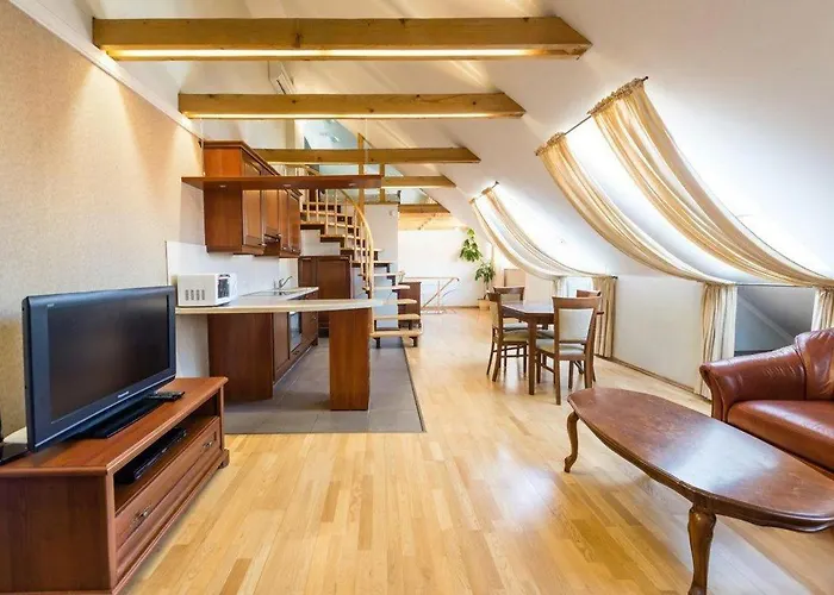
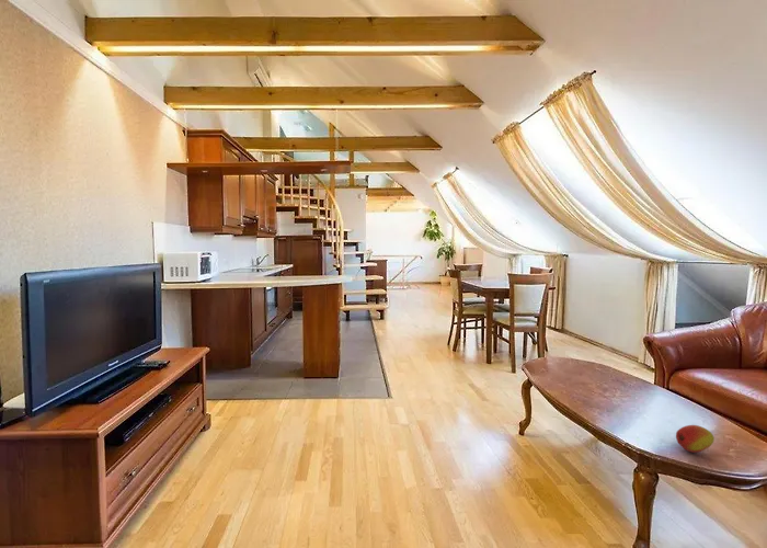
+ fruit (694, 437)
